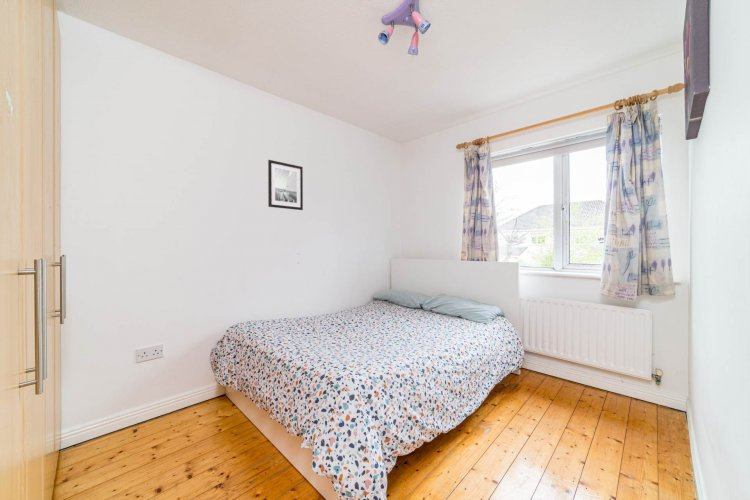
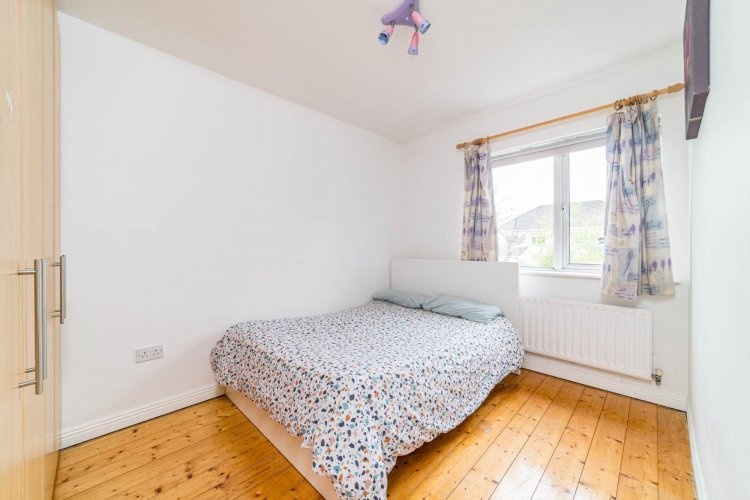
- wall art (286, 186)
